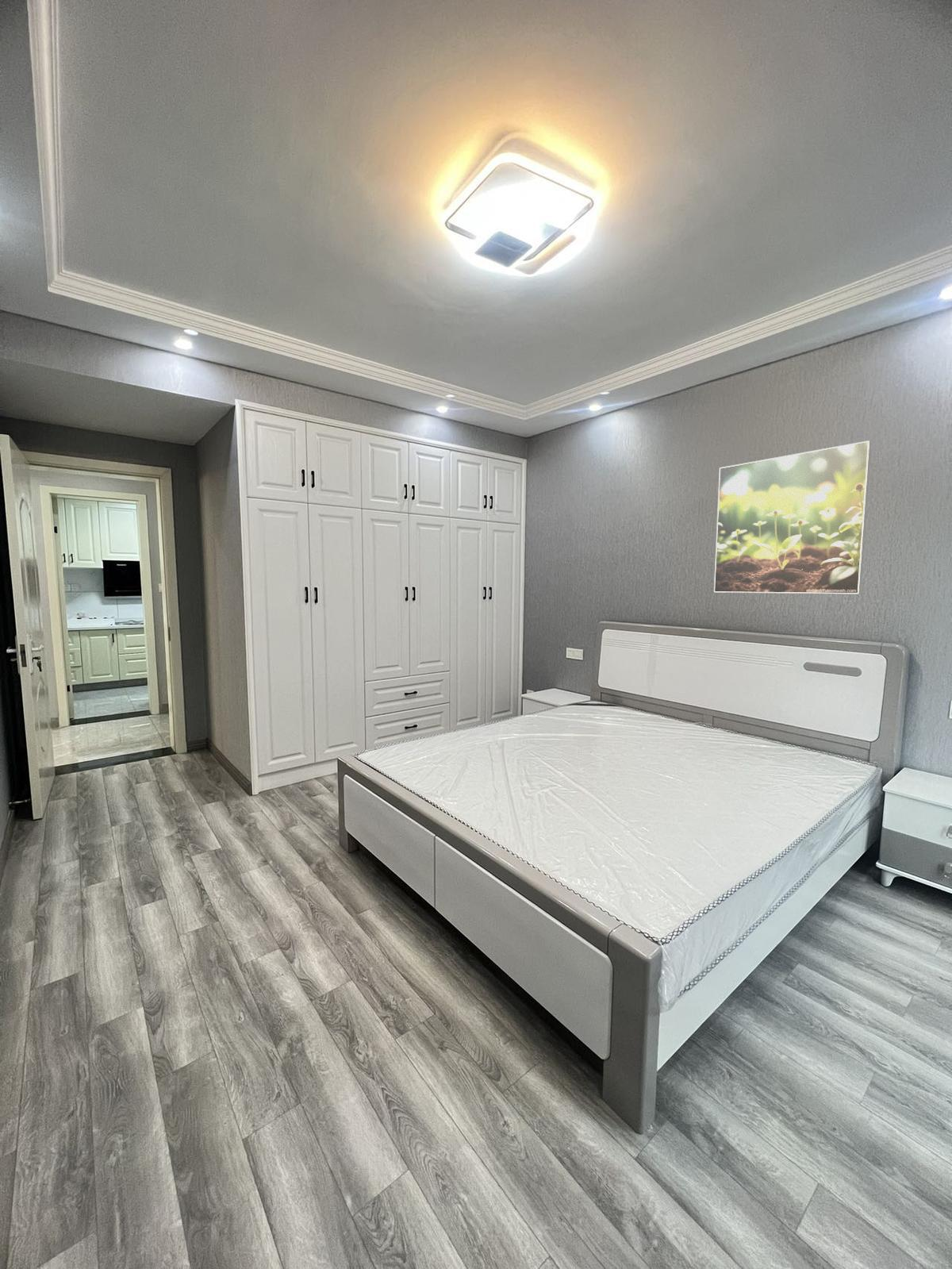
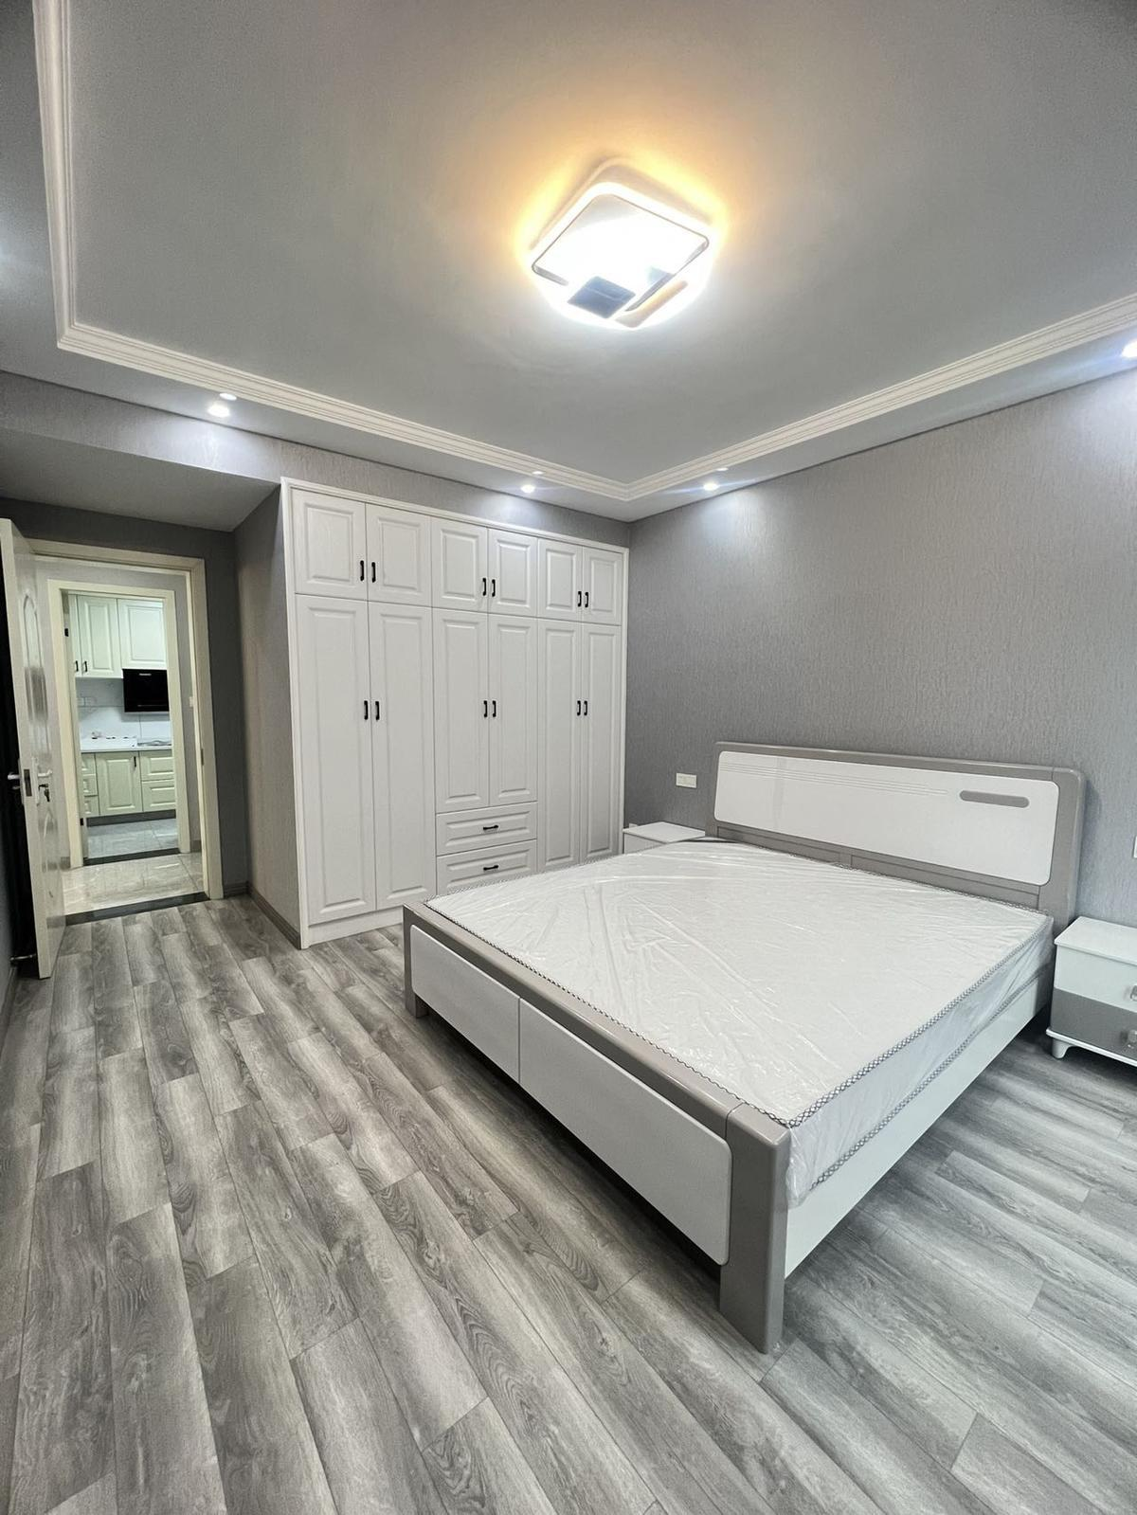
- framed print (784, 525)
